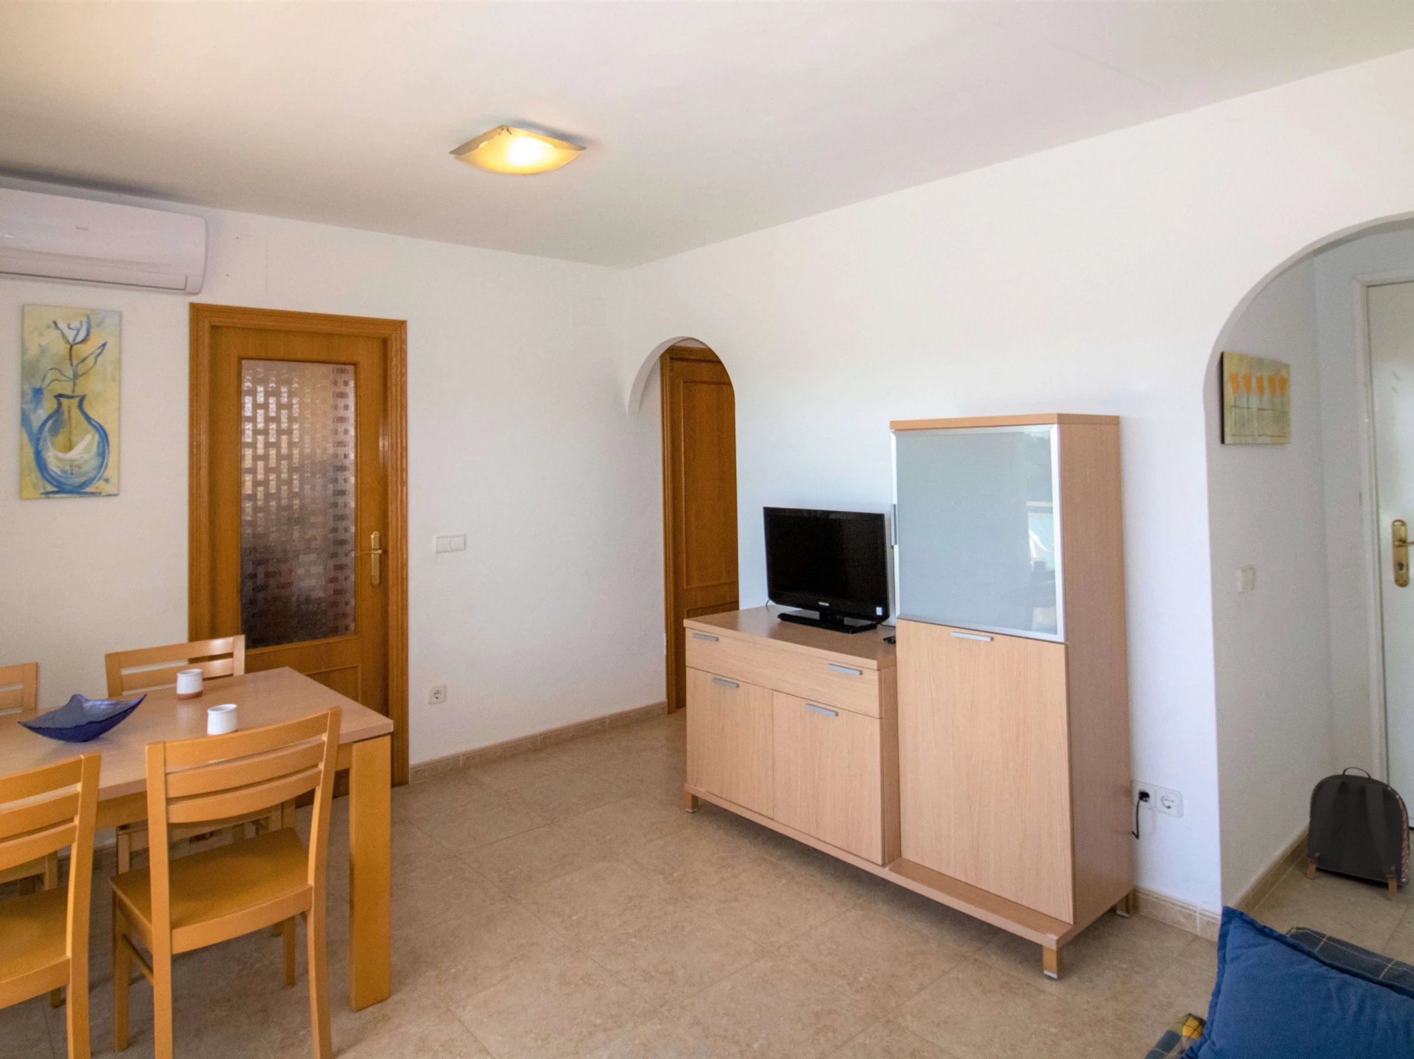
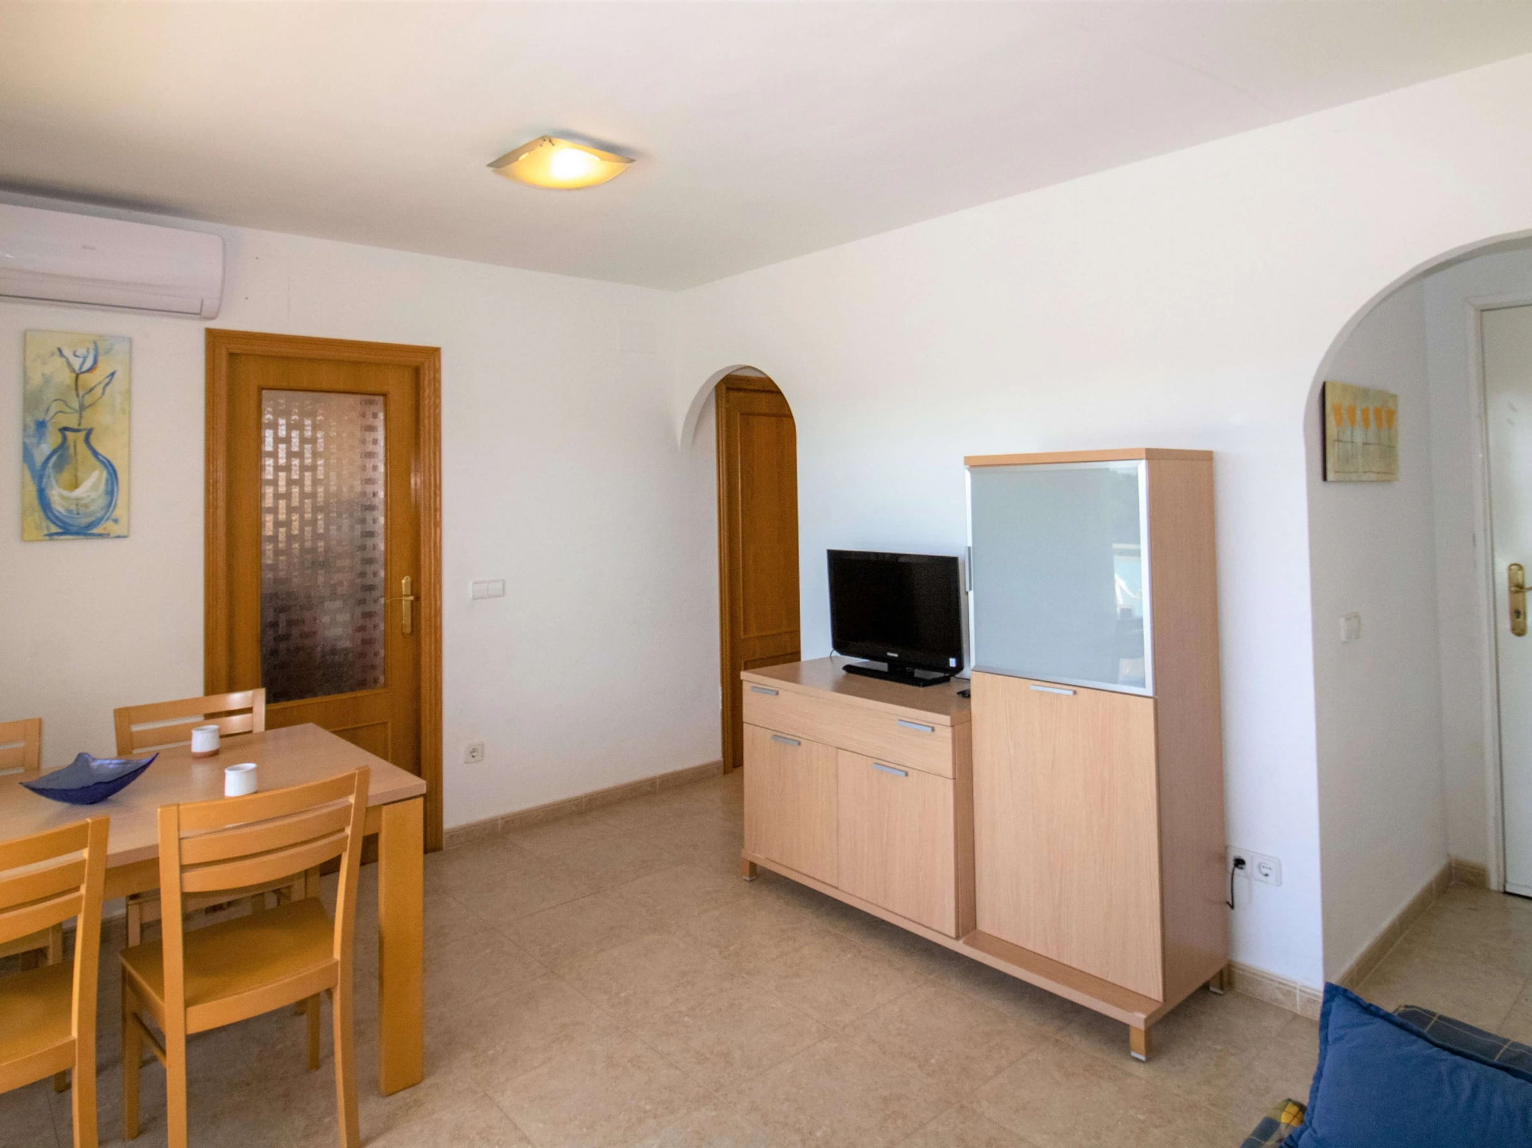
- backpack (1356, 823)
